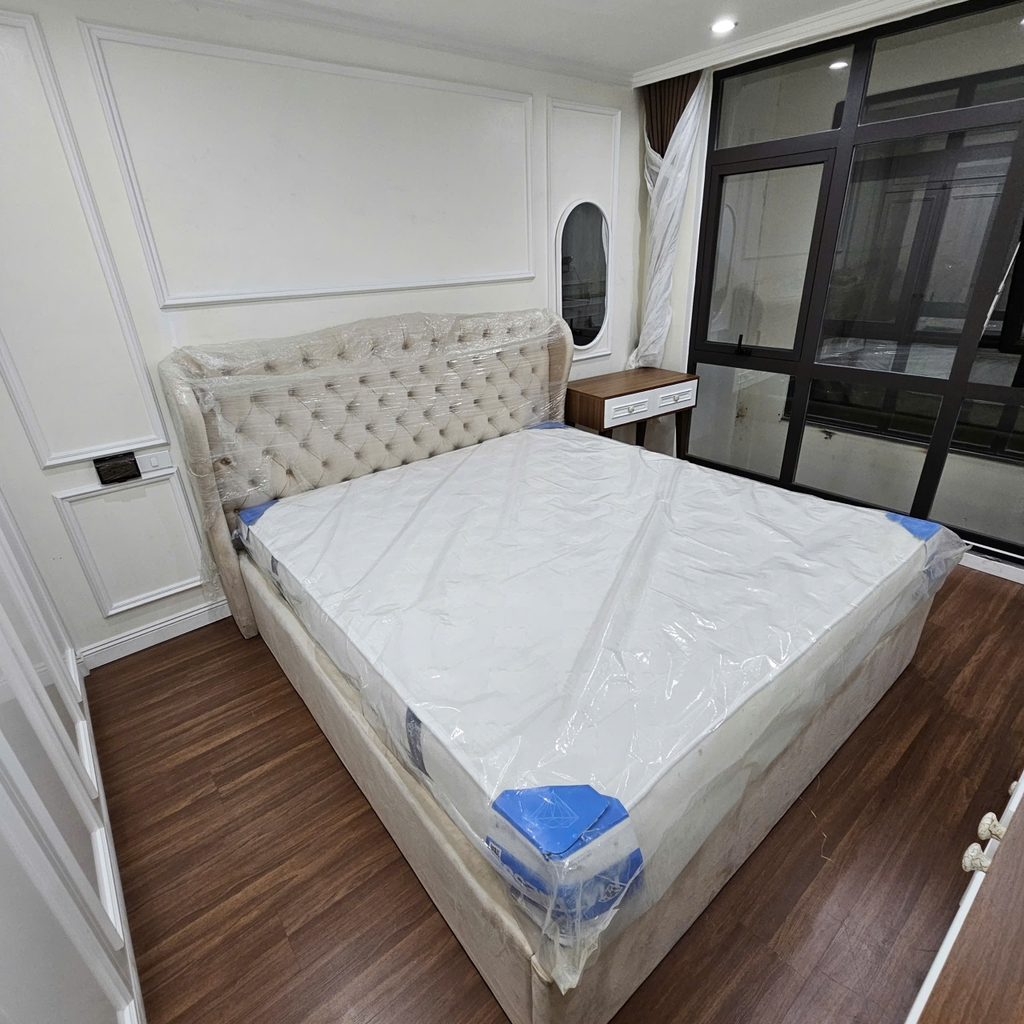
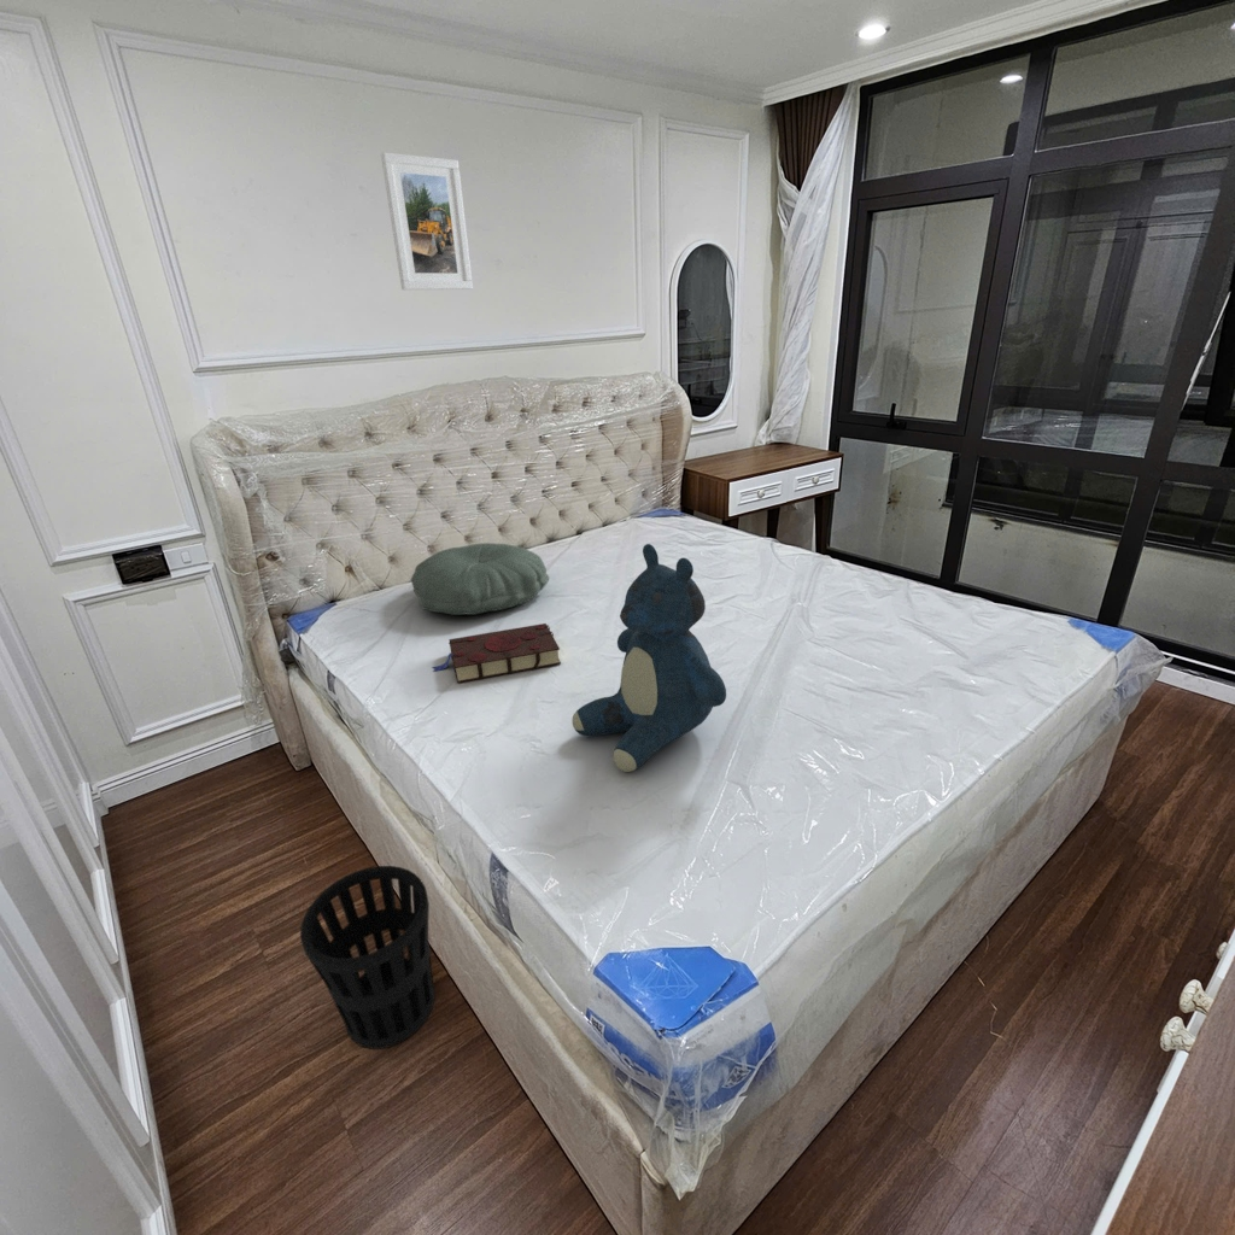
+ wastebasket (377, 959)
+ book (493, 651)
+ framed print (429, 226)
+ pillow (478, 575)
+ teddy bear (643, 651)
